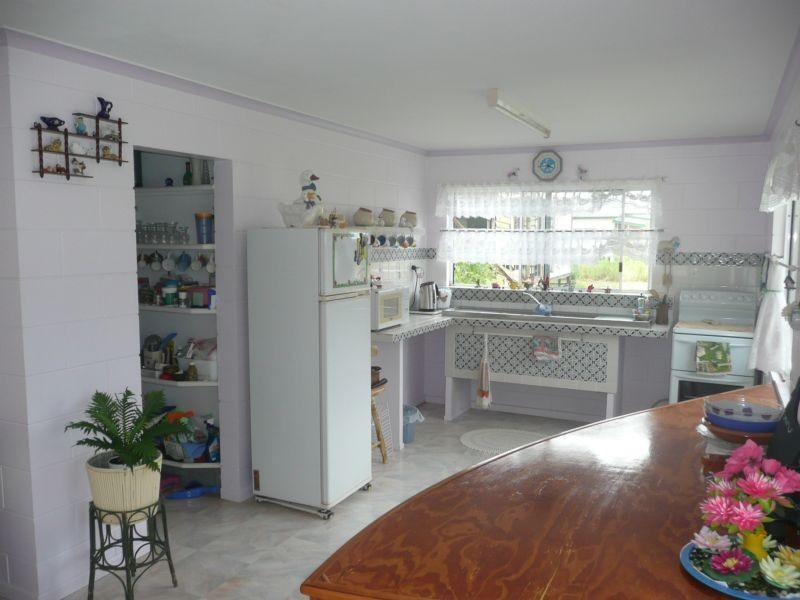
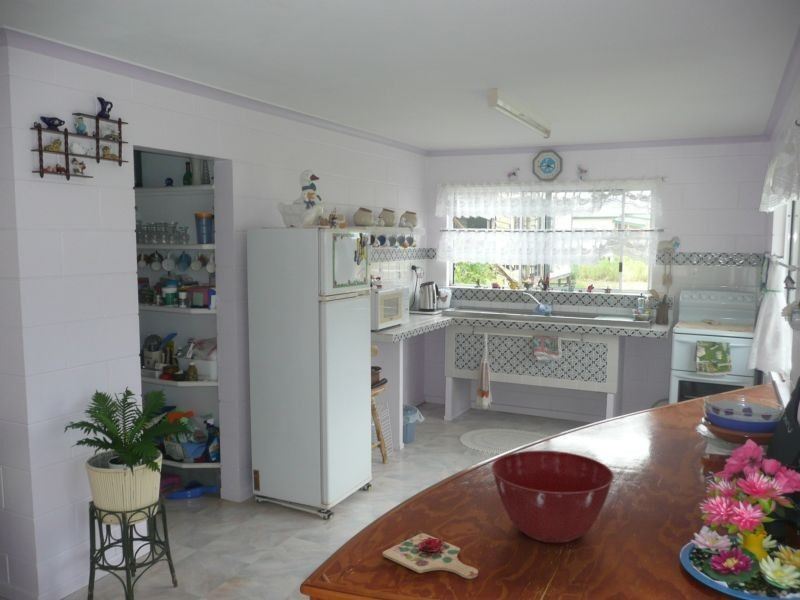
+ cutting board (437, 555)
+ mixing bowl (550, 499)
